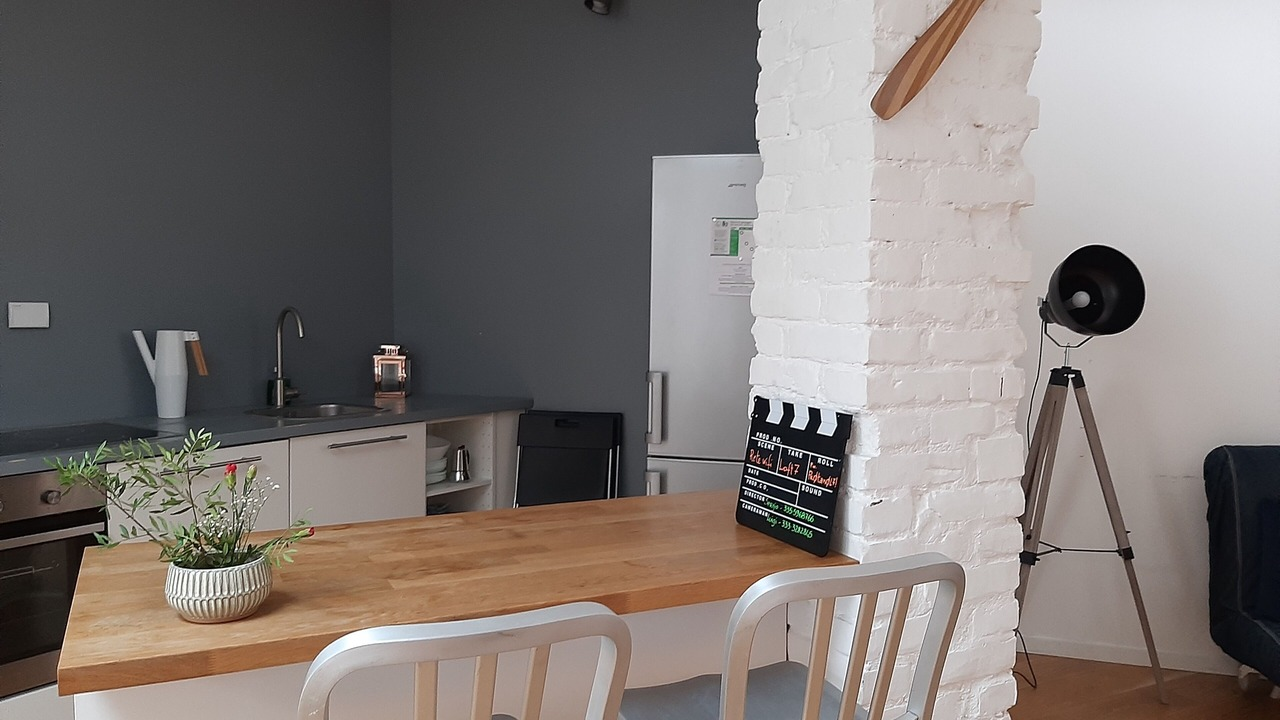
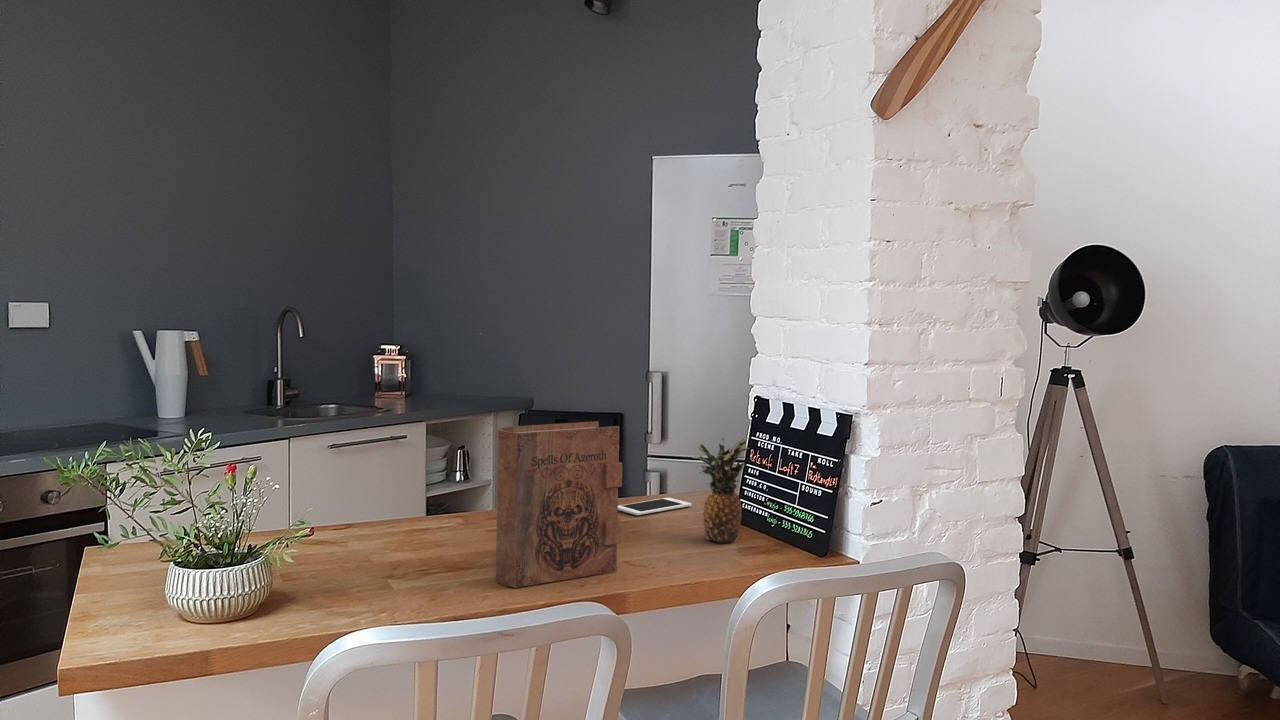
+ book (556, 500)
+ cell phone (653, 506)
+ fruit (720, 488)
